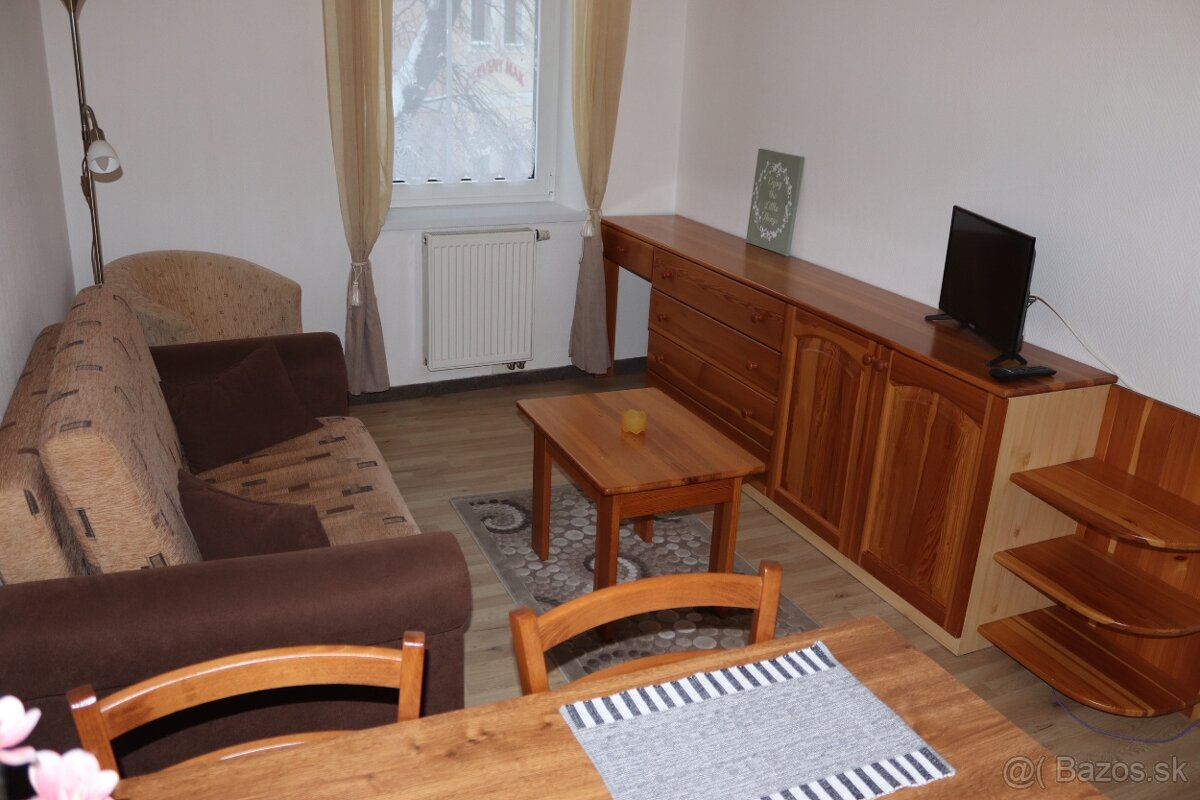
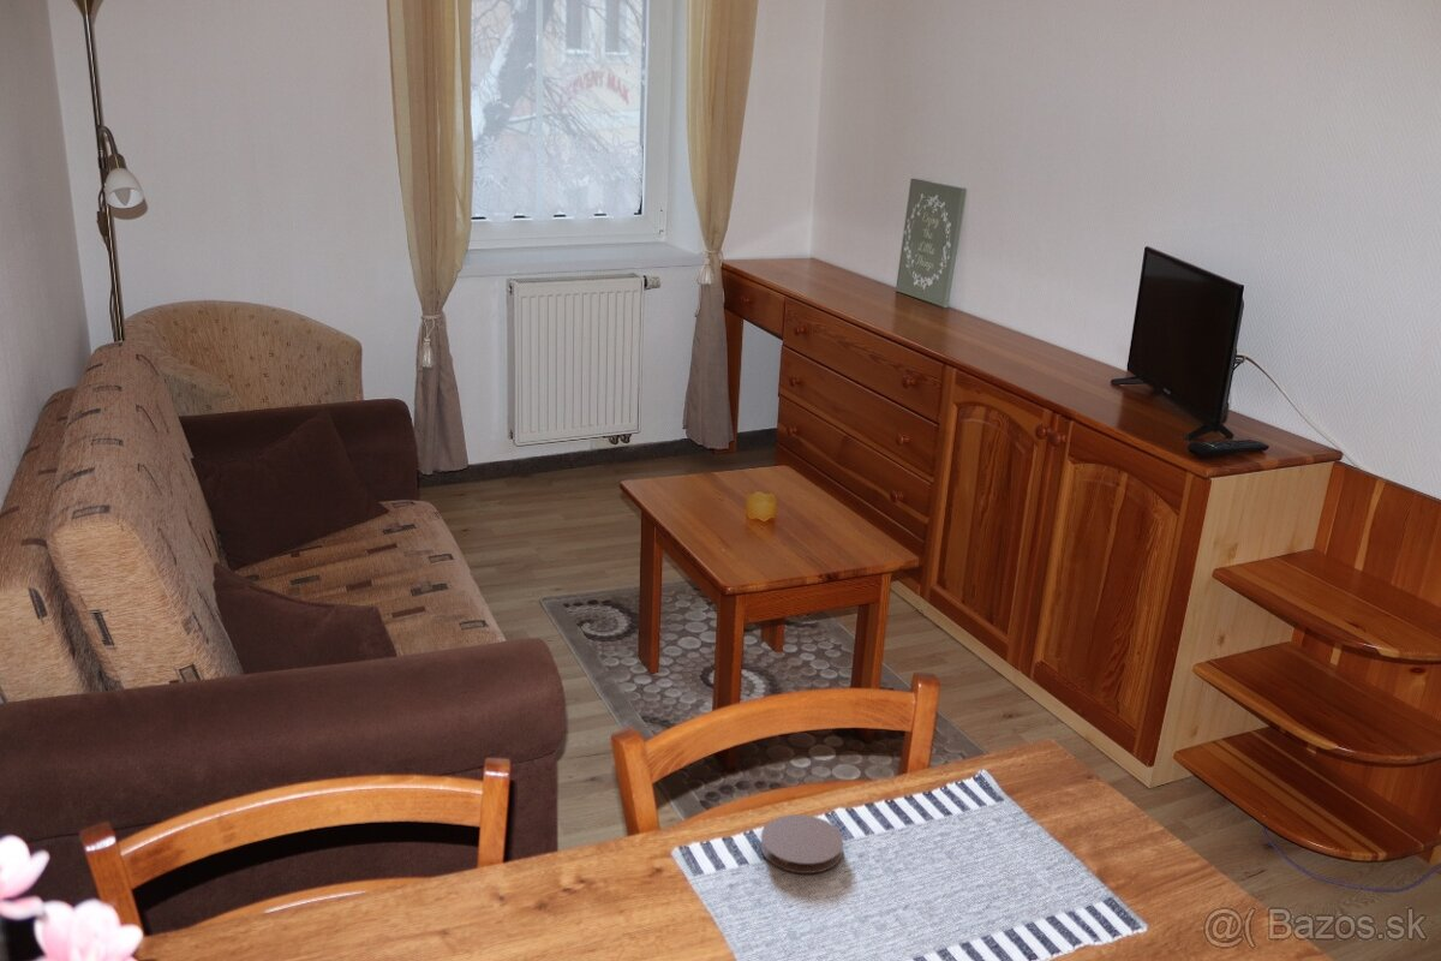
+ coaster (801, 842)
